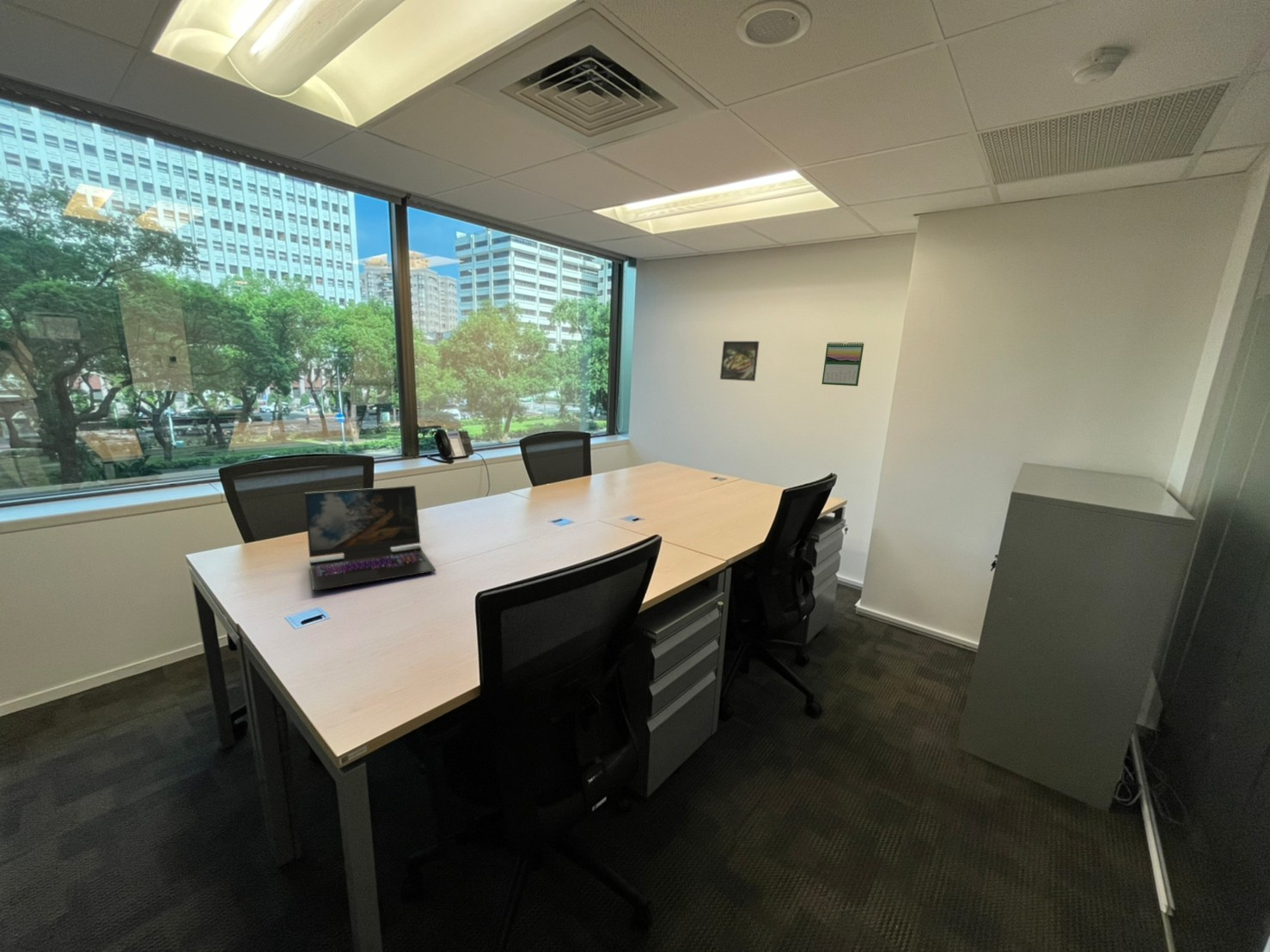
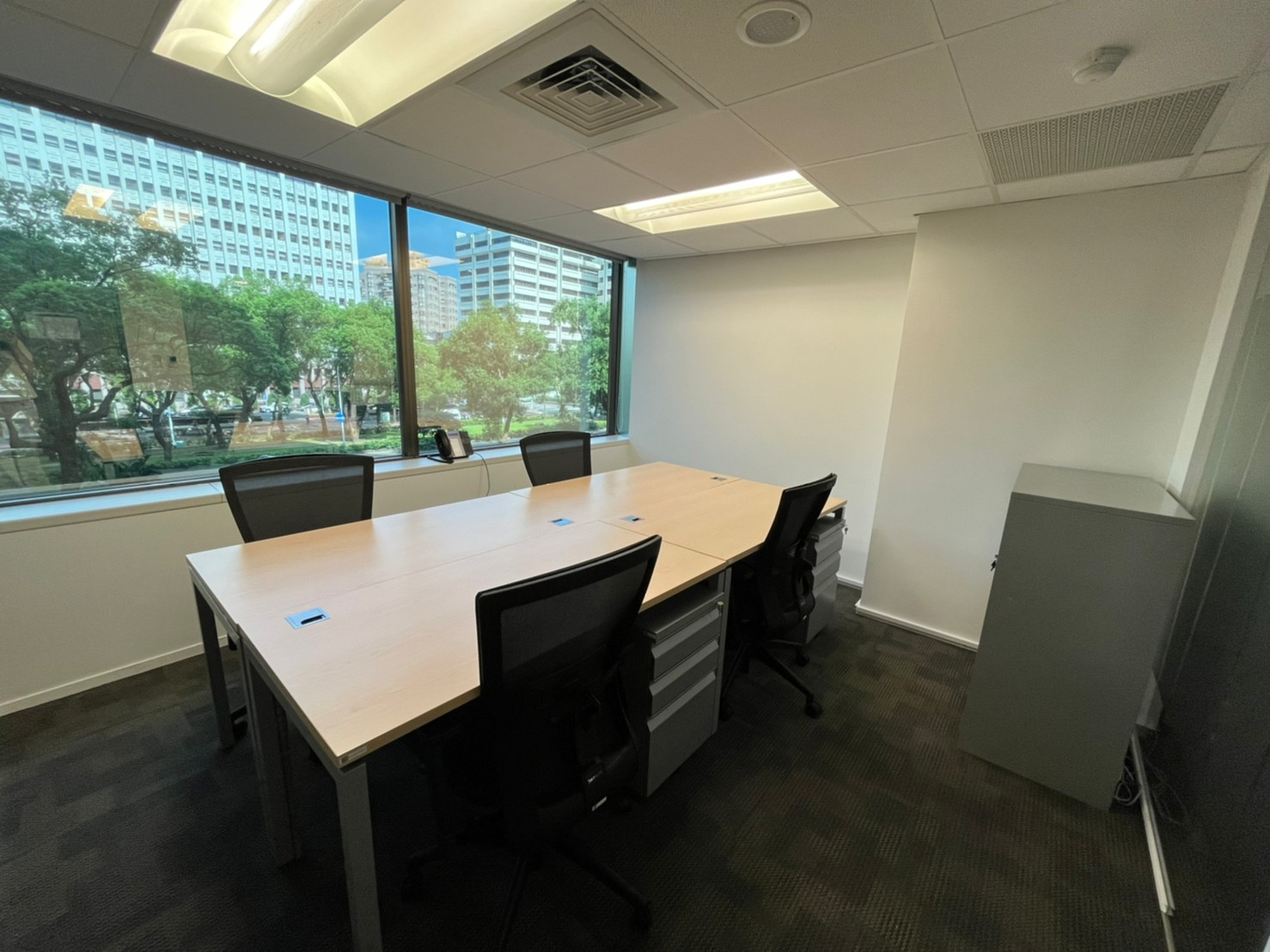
- laptop (369, 533)
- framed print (739, 361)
- calendar (842, 363)
